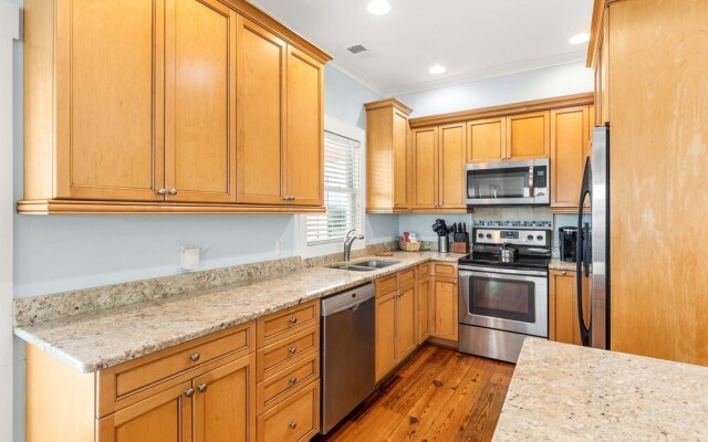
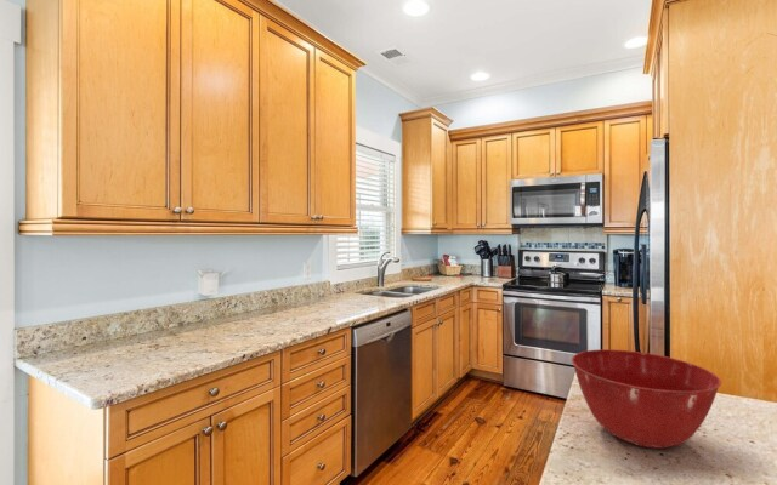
+ mixing bowl (640, 399)
